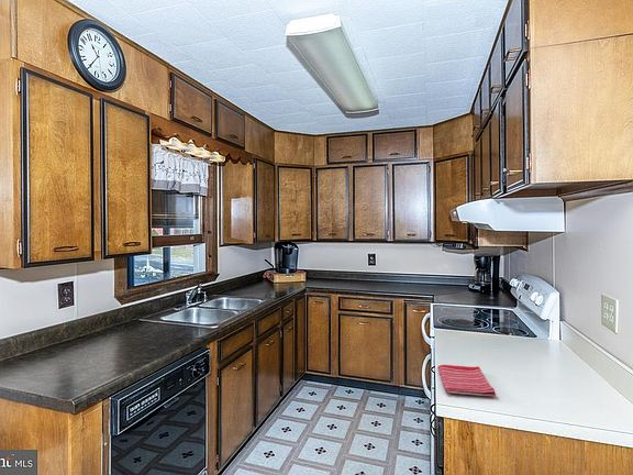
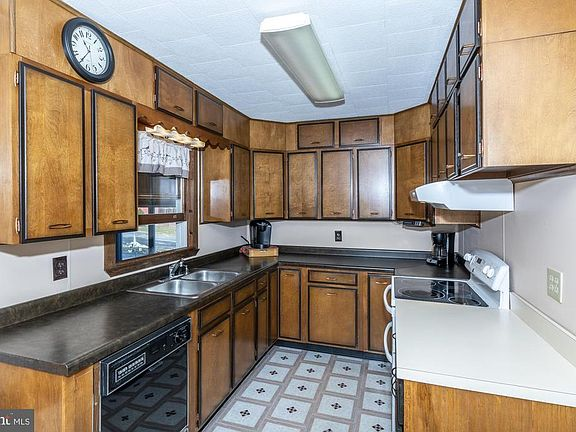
- dish towel (464, 378)
